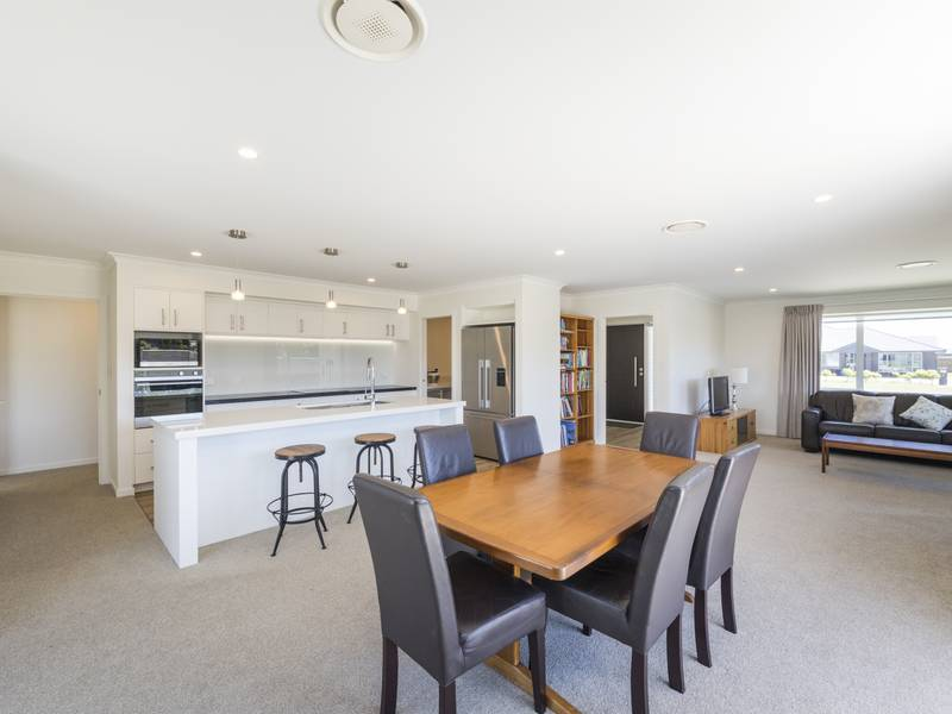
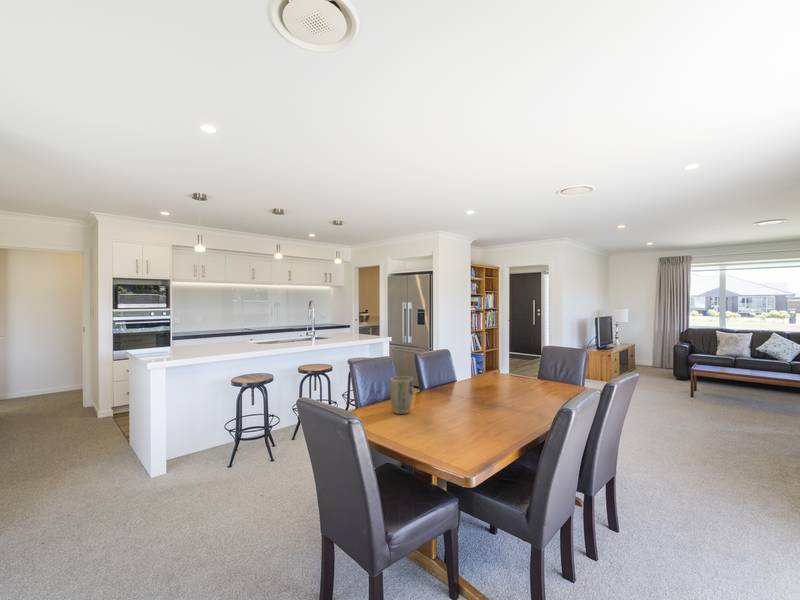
+ plant pot (401, 395)
